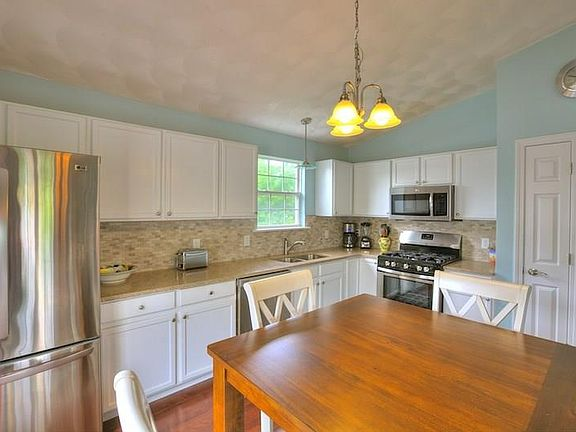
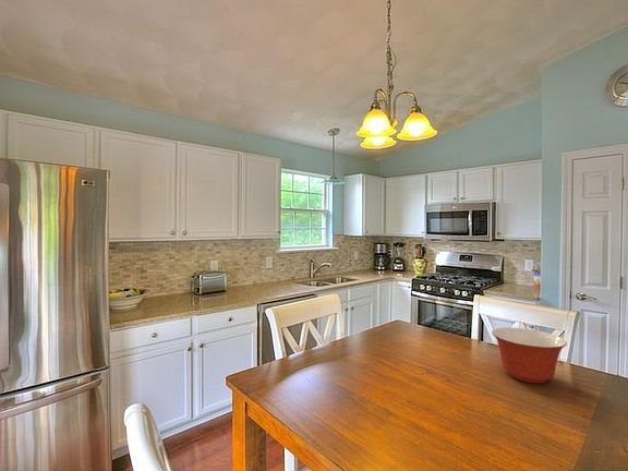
+ mixing bowl (527, 355)
